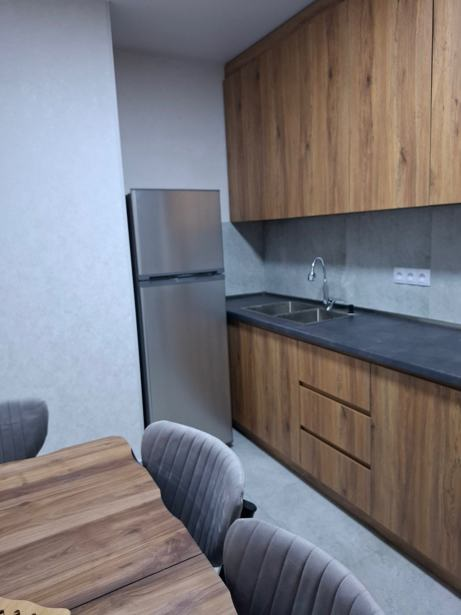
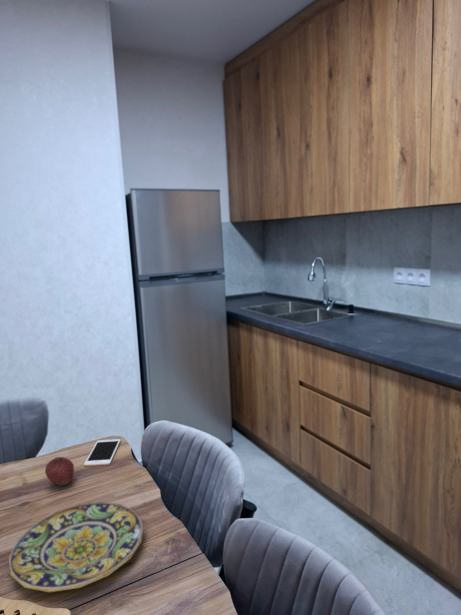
+ fruit (59, 471)
+ cell phone (103, 451)
+ plate (79, 545)
